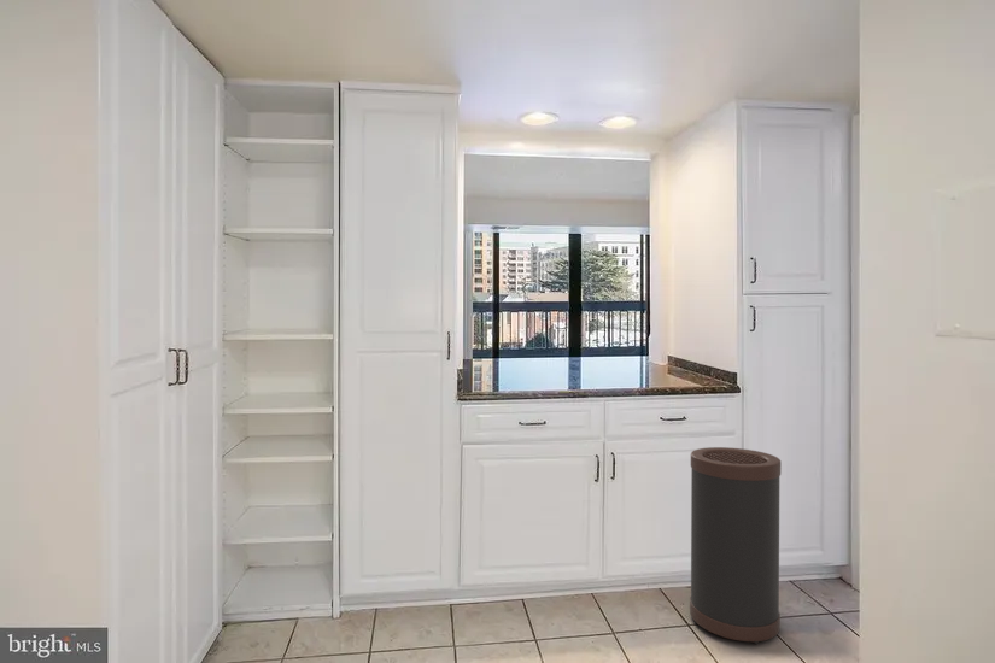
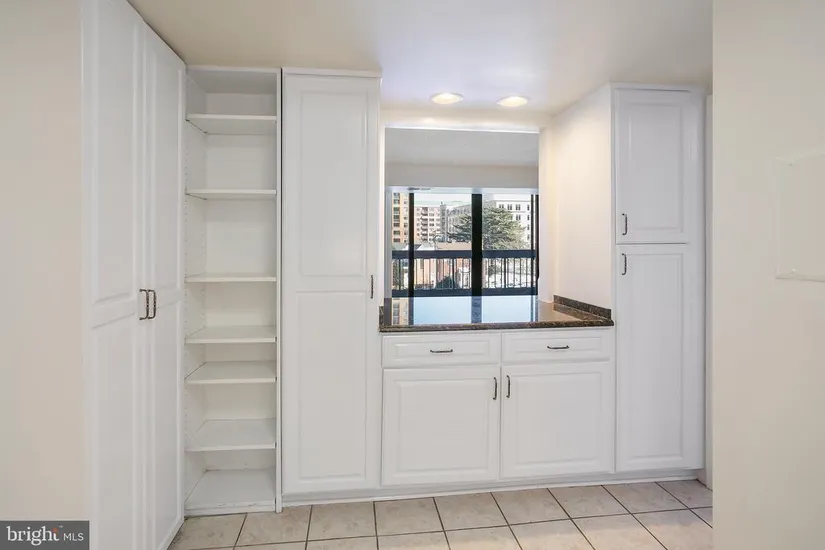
- trash can (733, 539)
